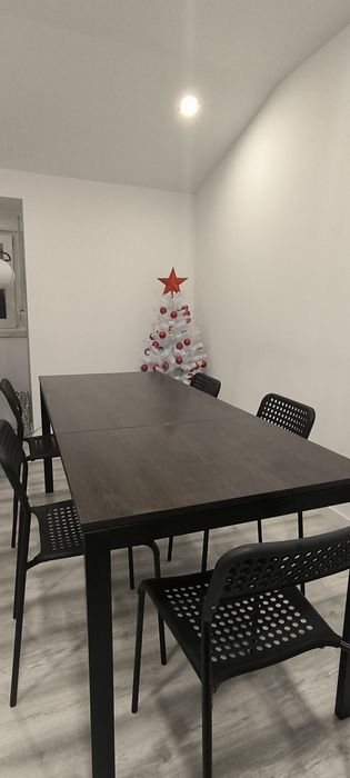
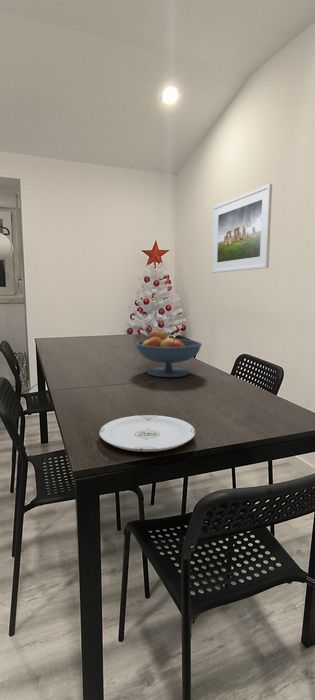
+ plate (147, 433)
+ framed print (238, 234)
+ fruit bowl (168, 352)
